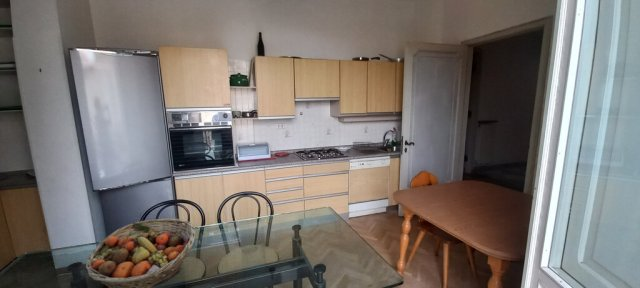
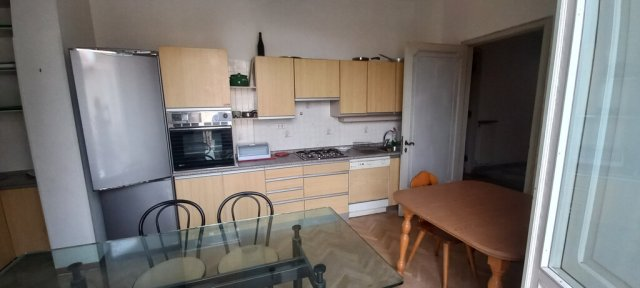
- fruit basket (145, 252)
